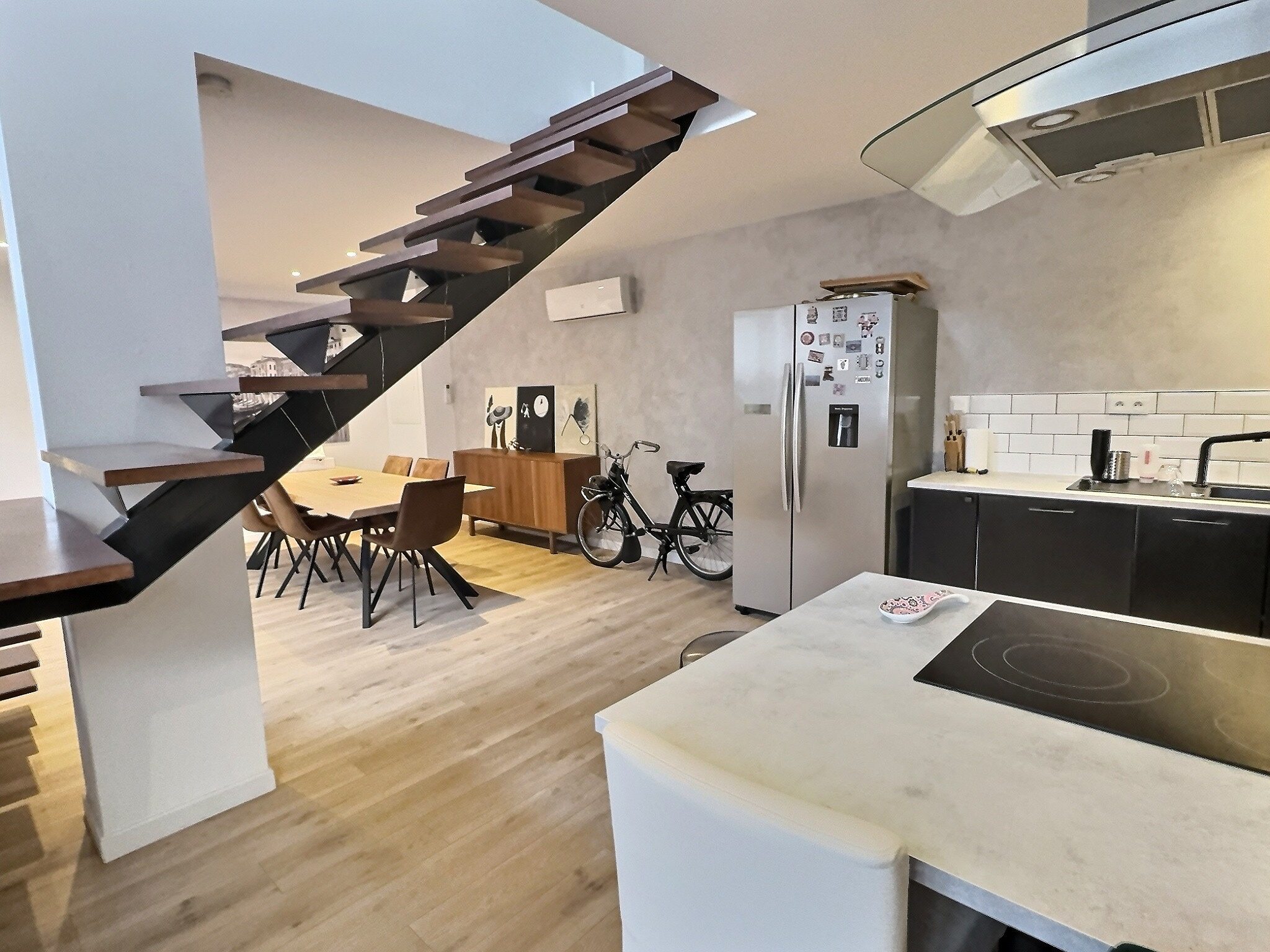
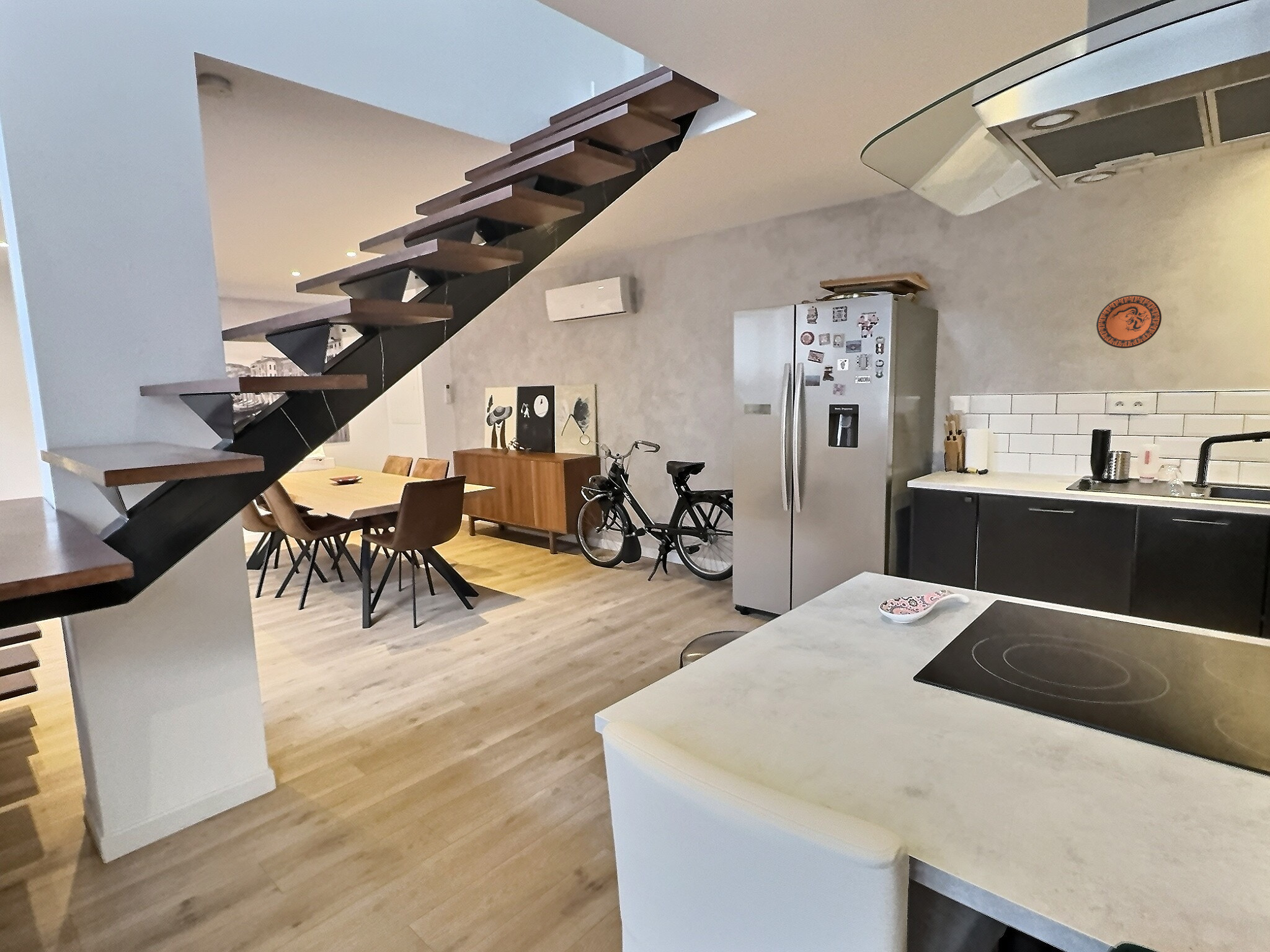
+ decorative plate (1128, 322)
